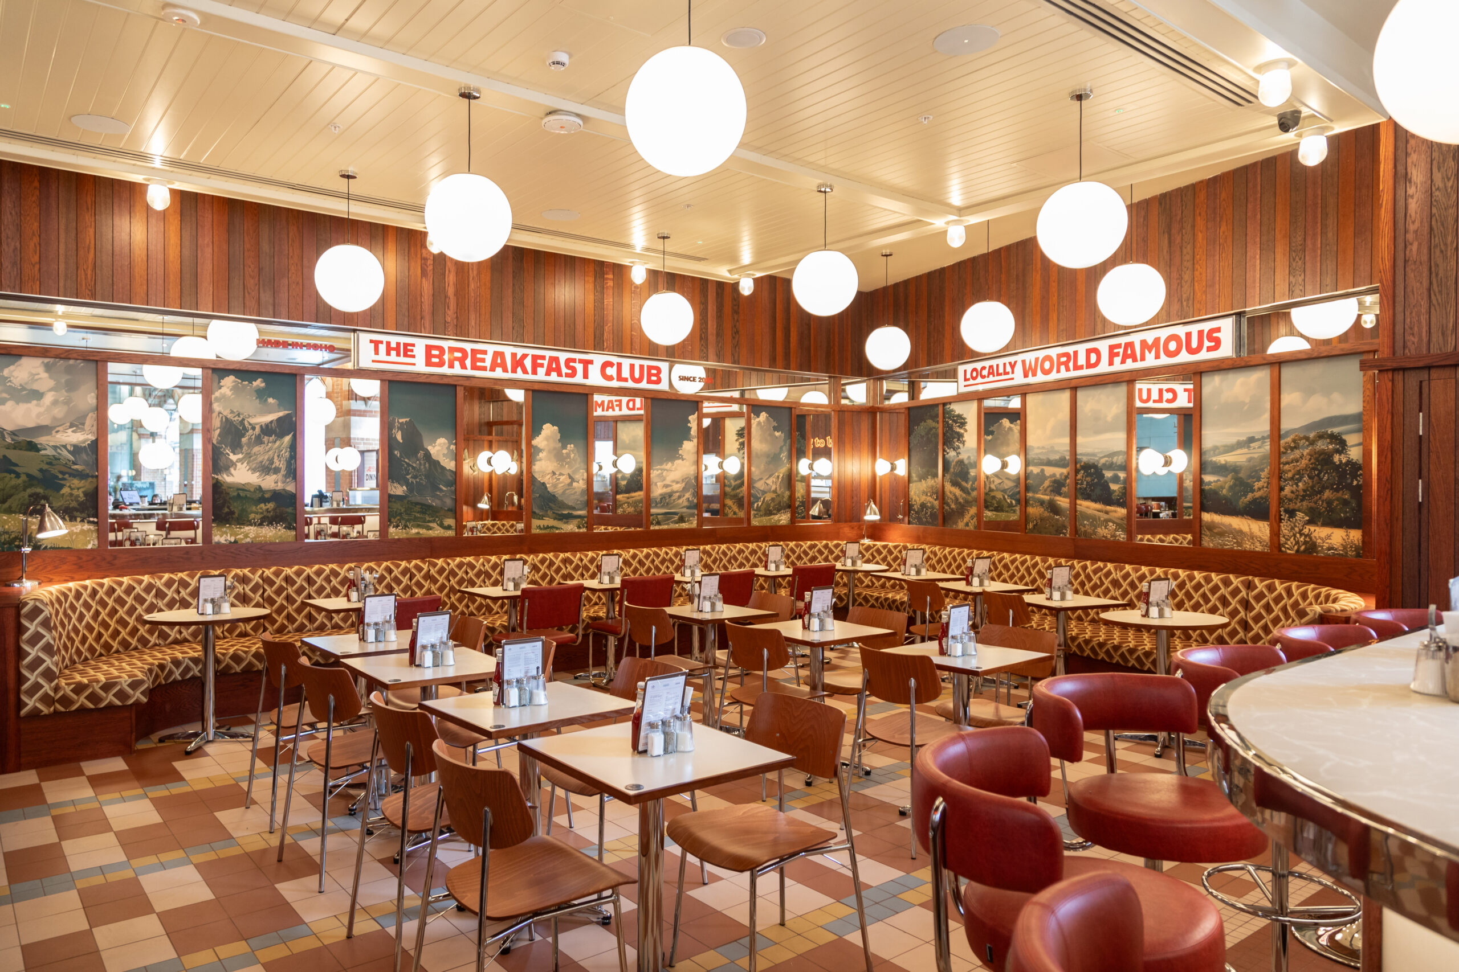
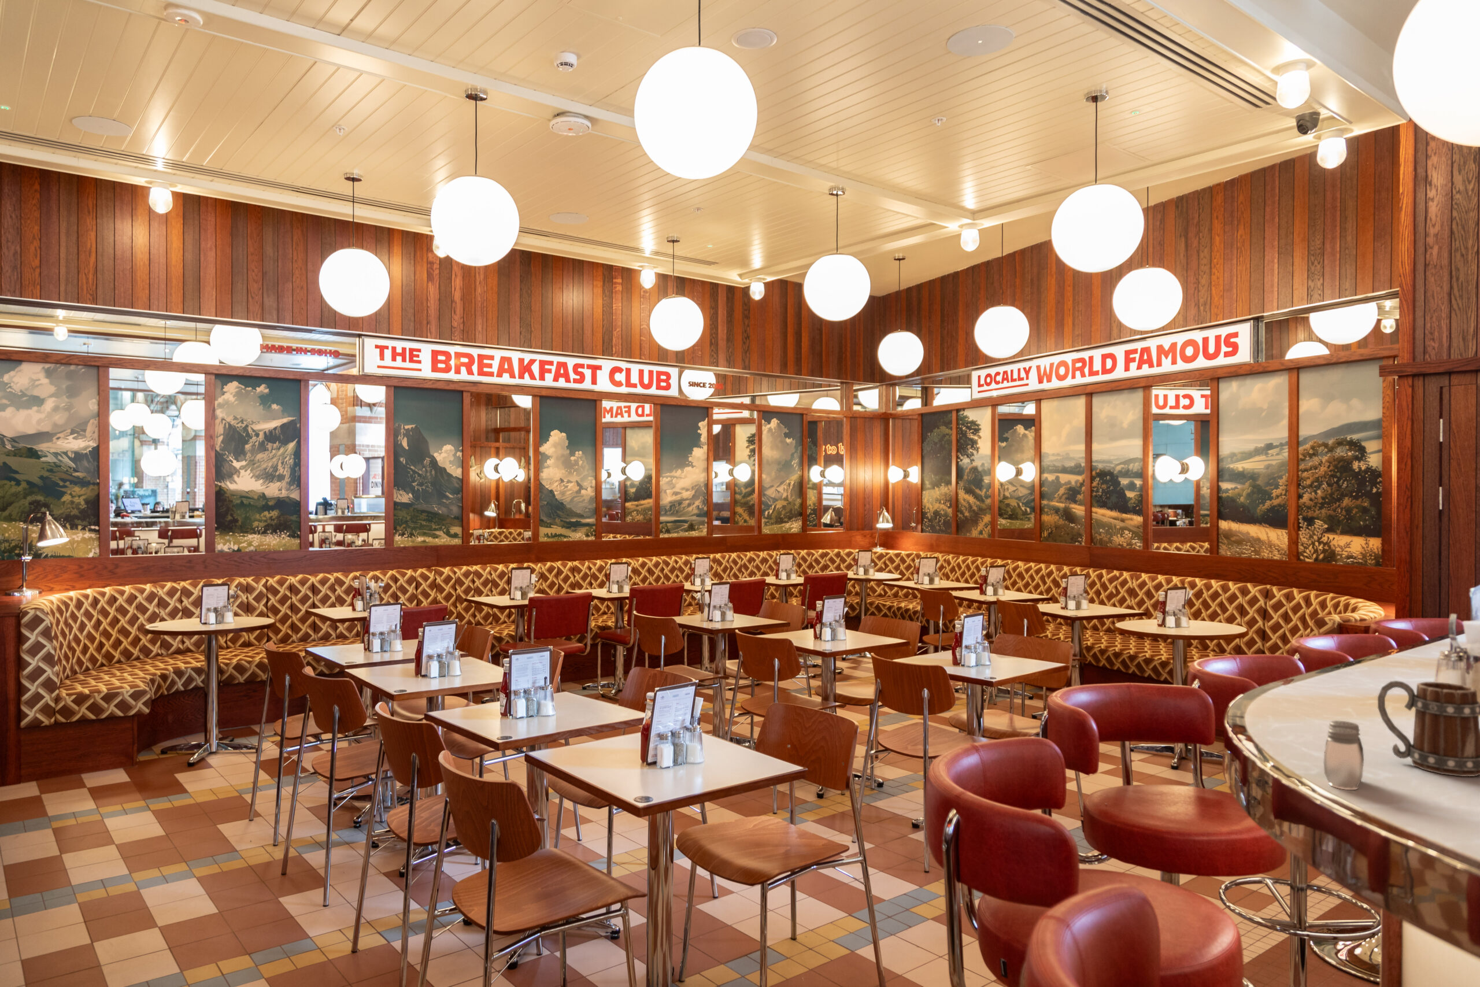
+ mug (1430, 725)
+ salt and pepper shaker (1343, 753)
